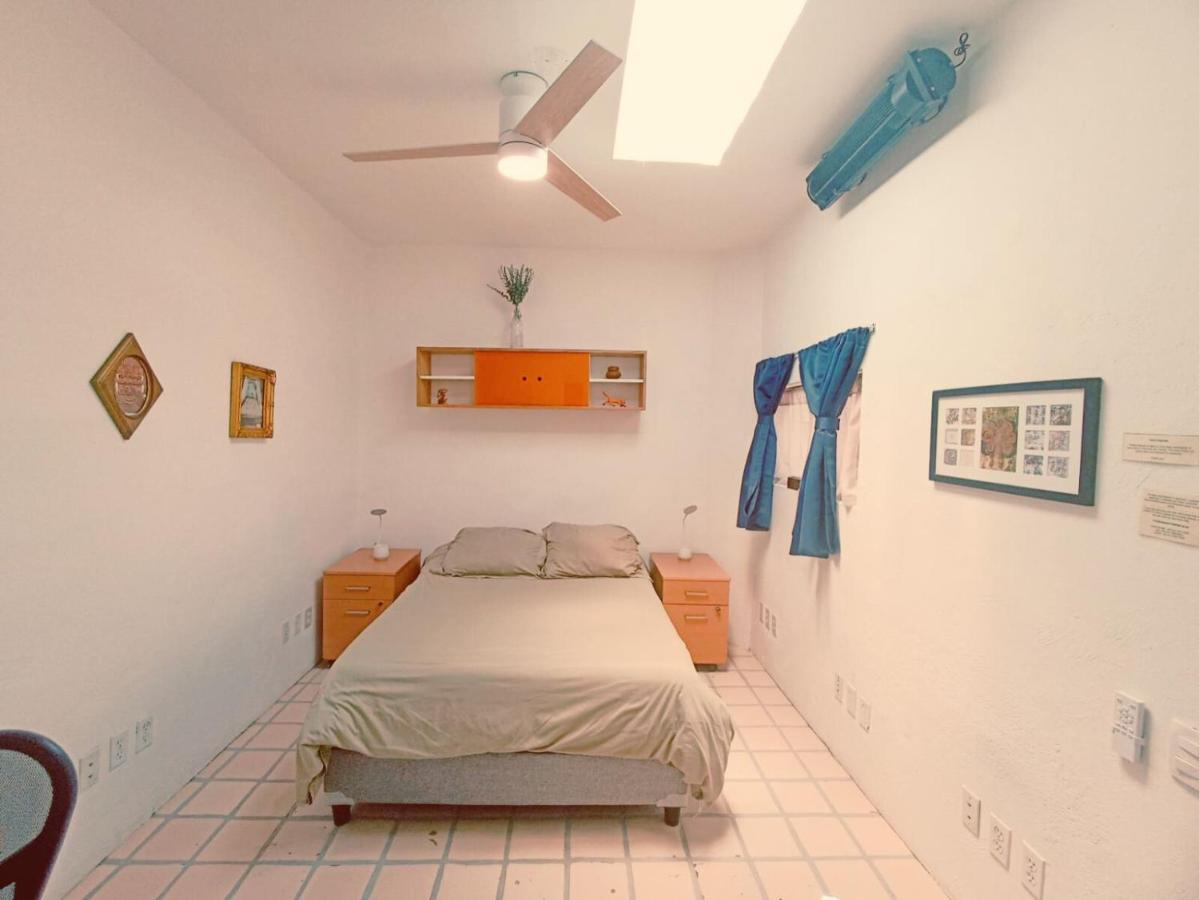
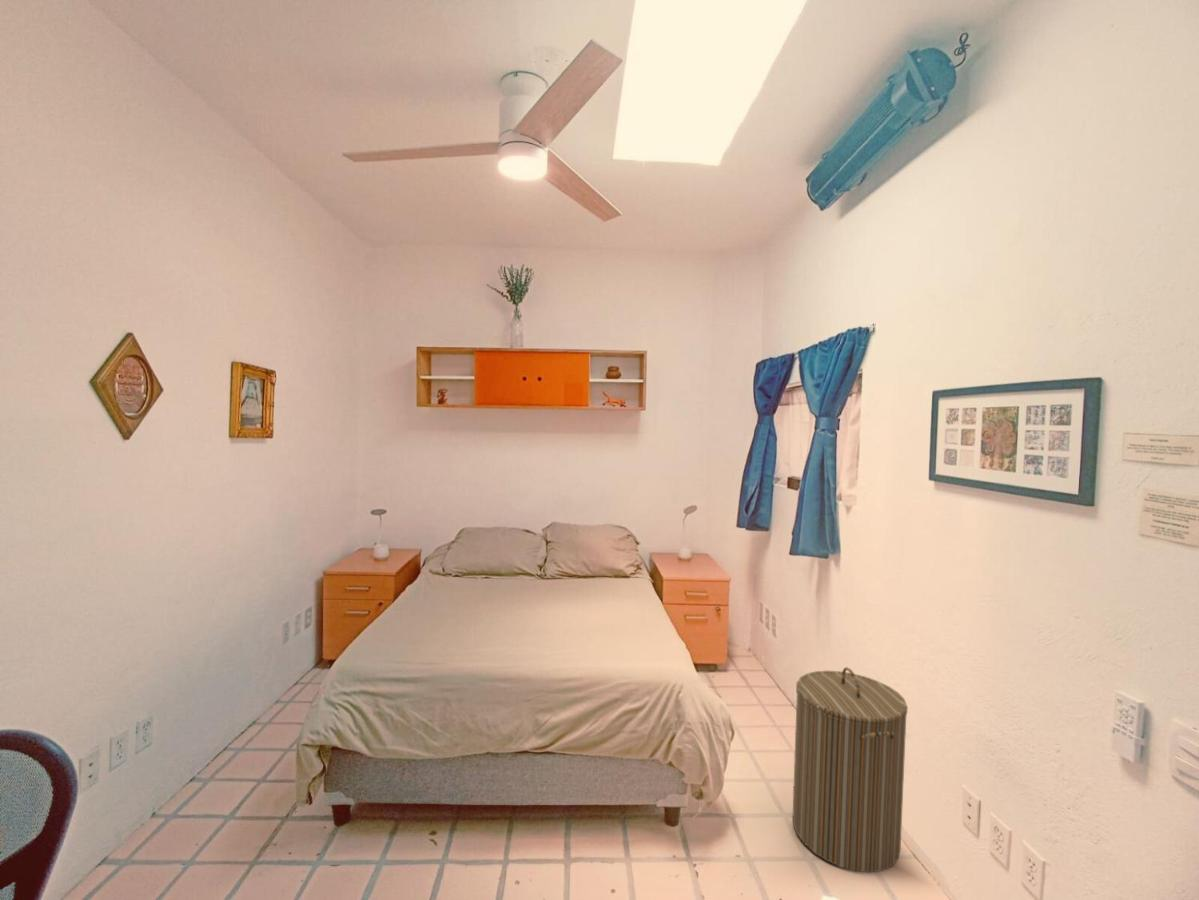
+ laundry hamper (847, 752)
